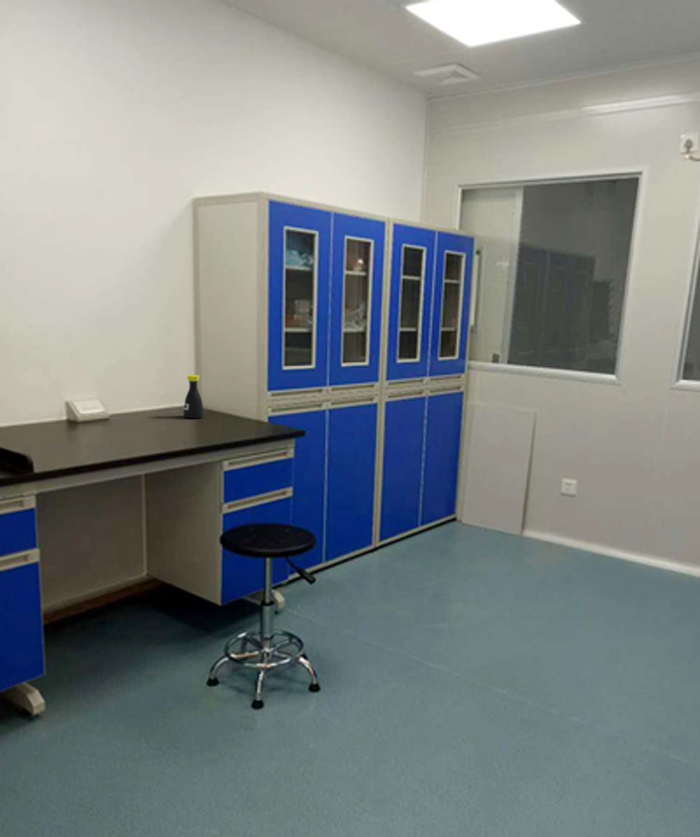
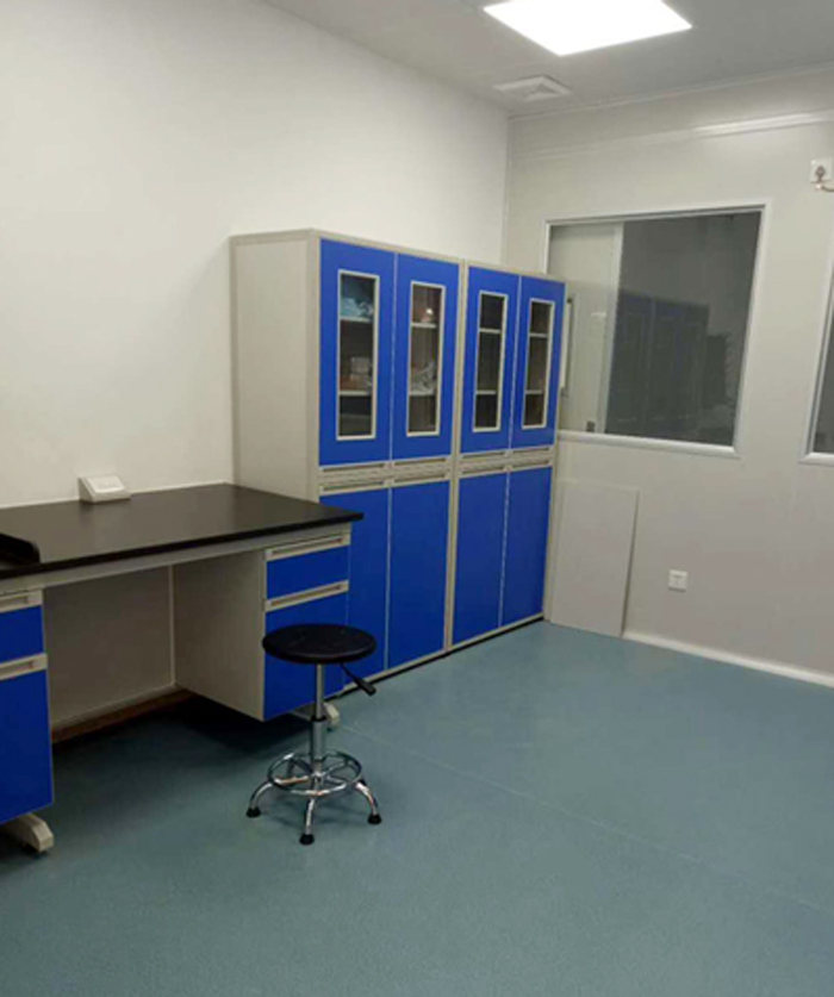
- bottle (193, 396)
